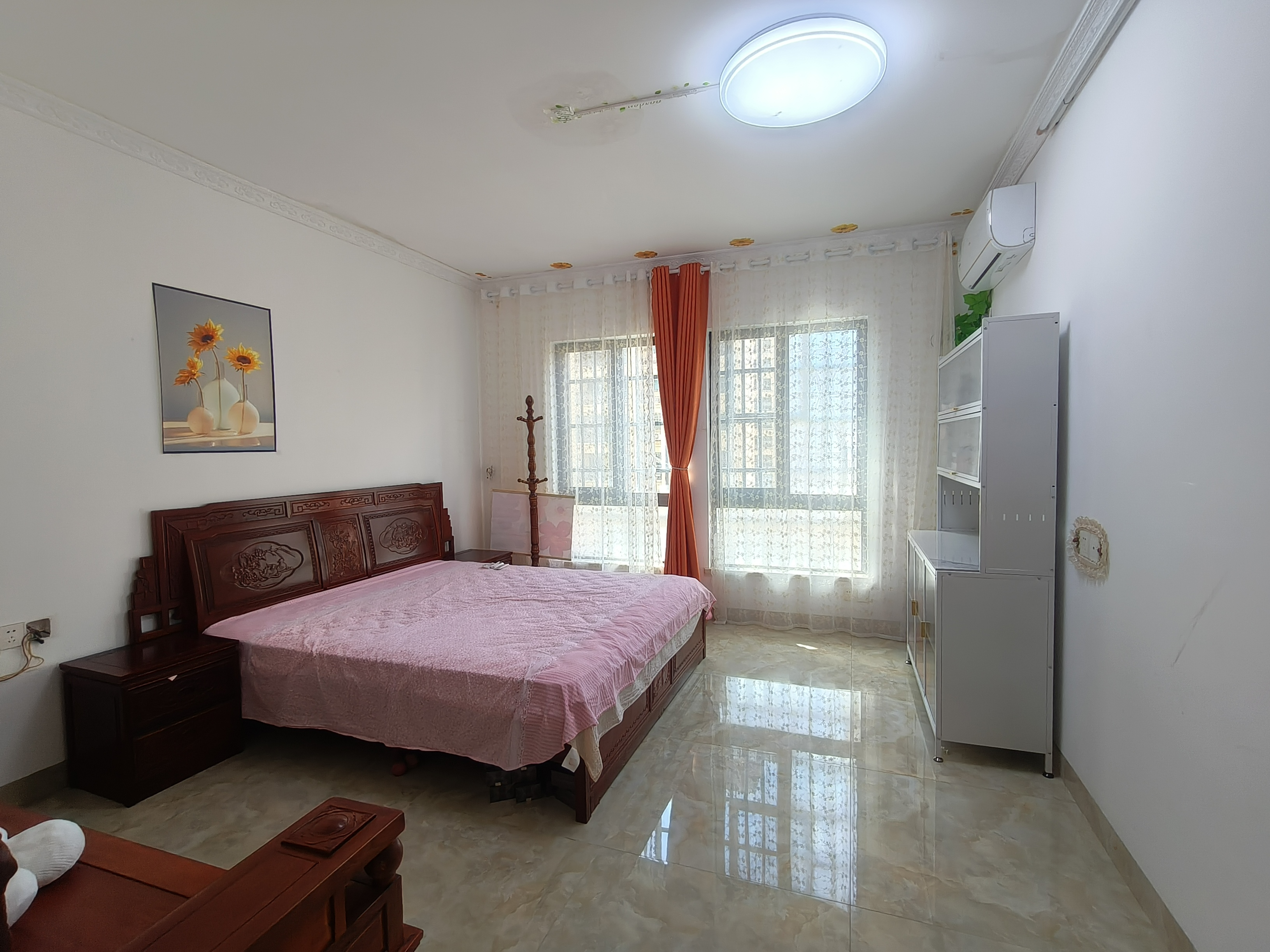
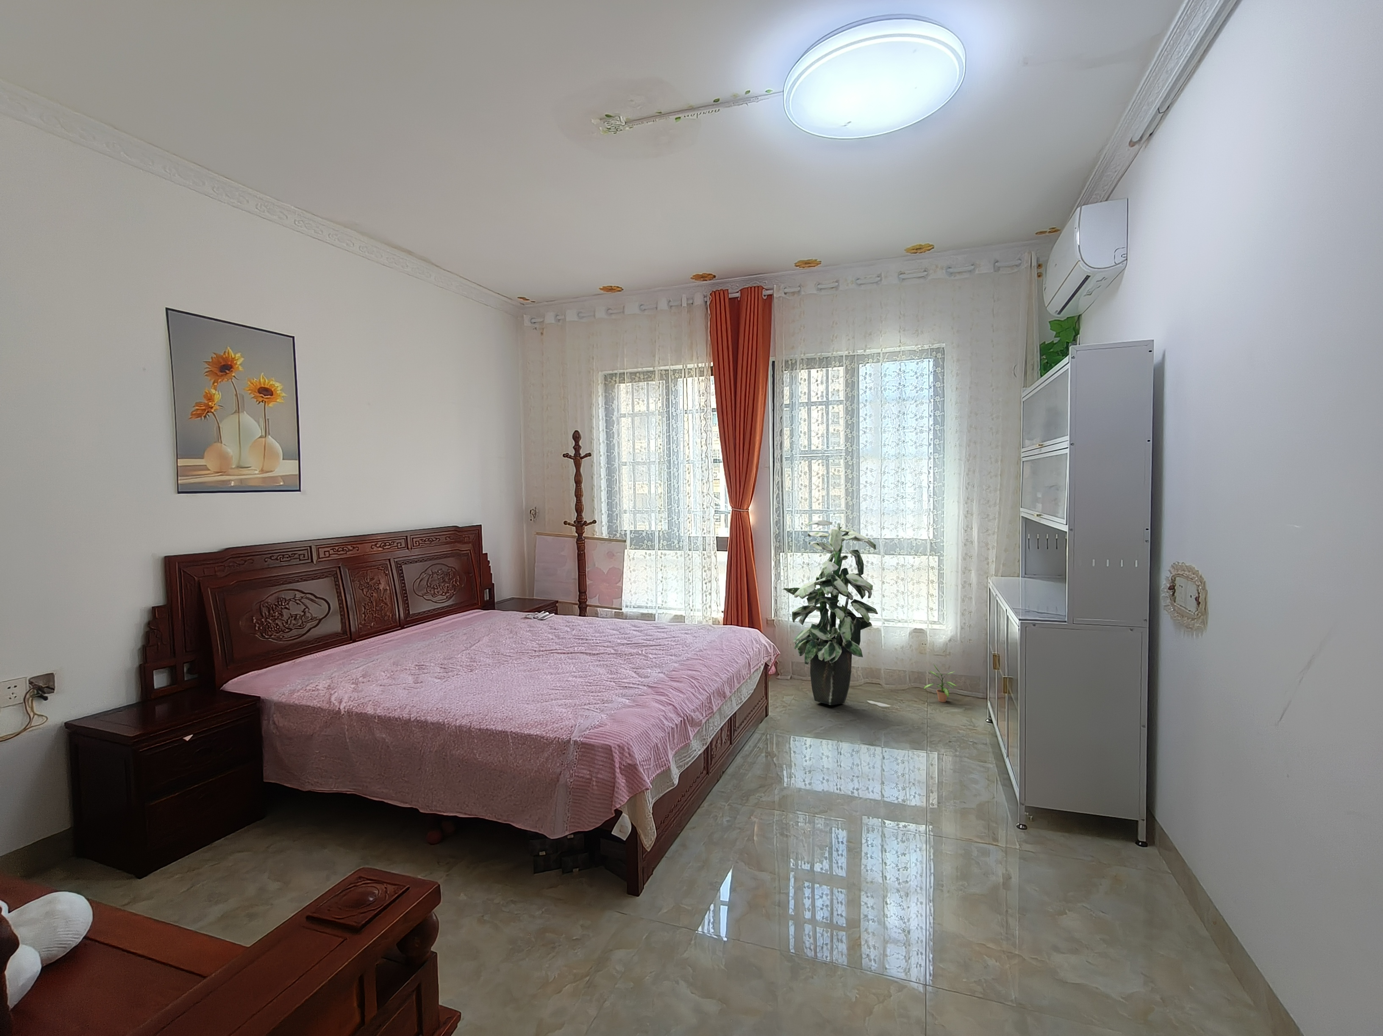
+ indoor plant (829, 609)
+ potted plant (941, 680)
